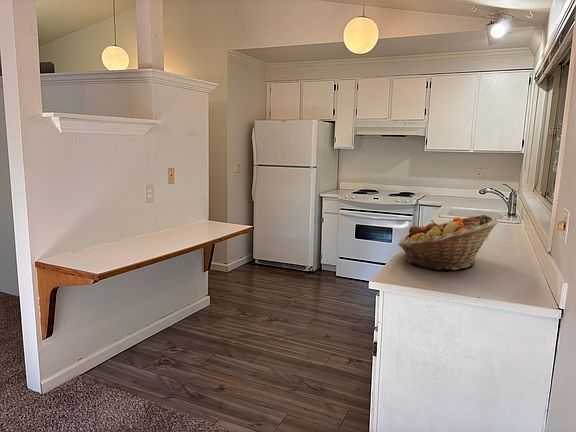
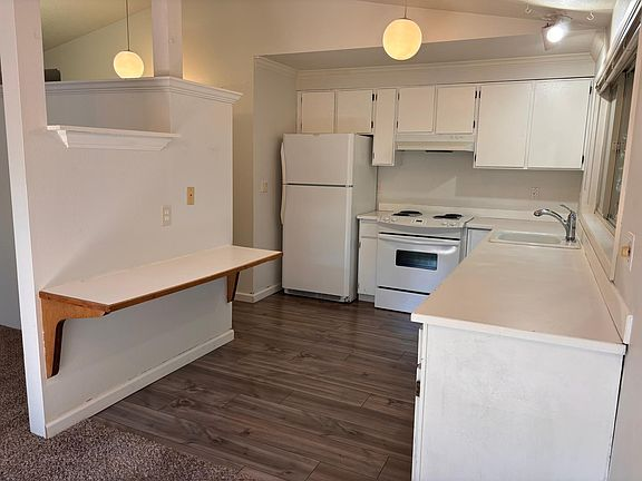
- fruit basket (446, 238)
